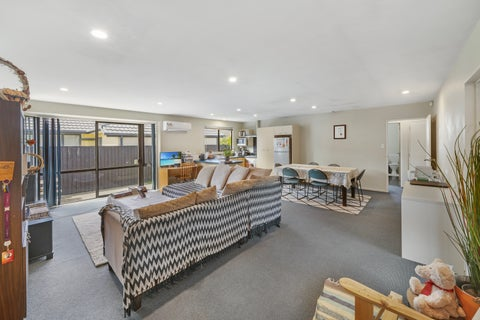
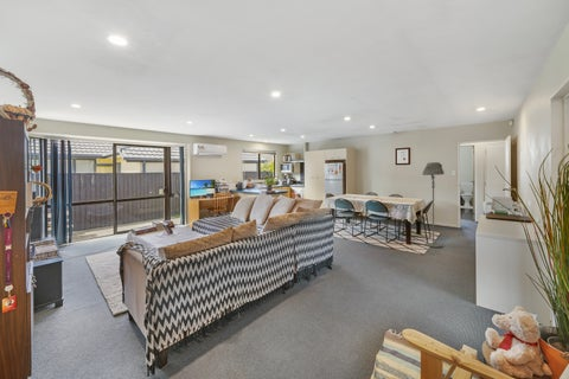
+ floor lamp (433, 204)
